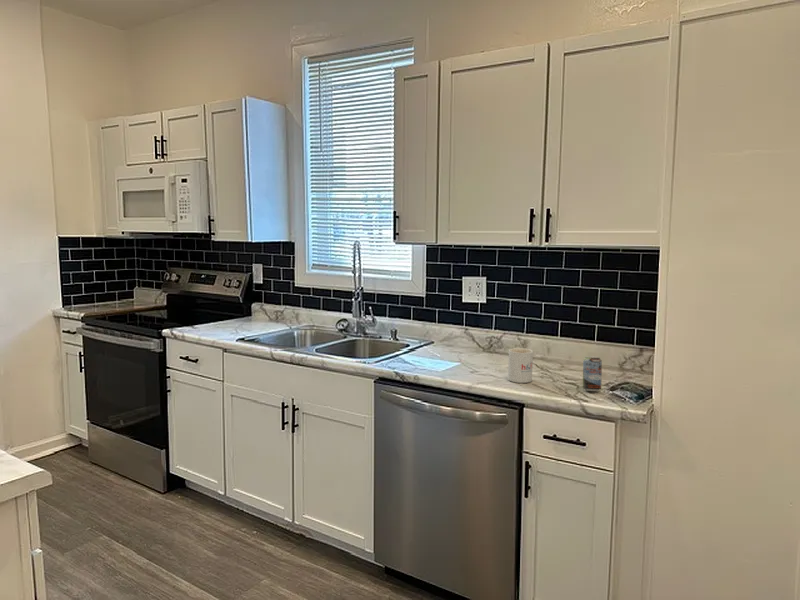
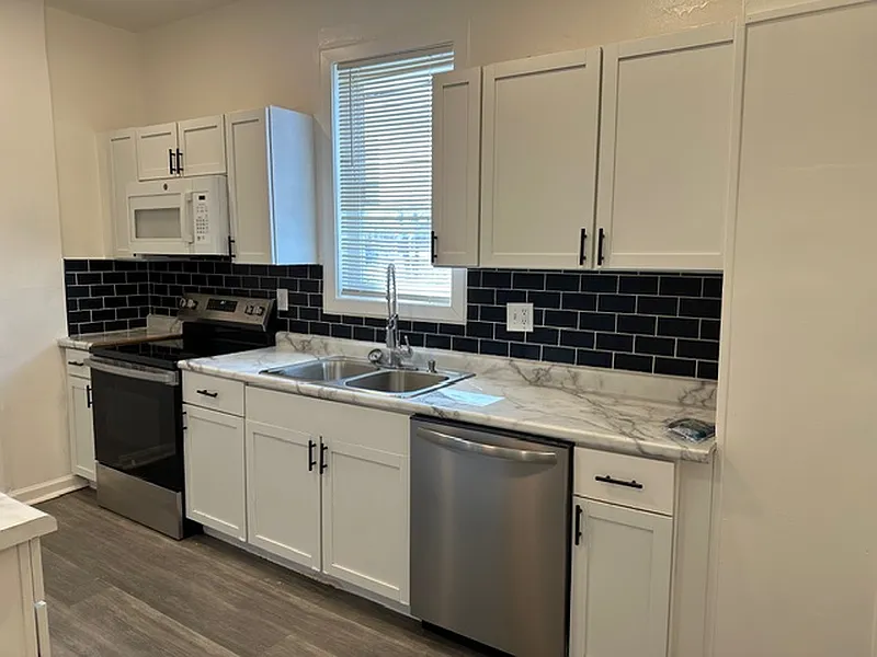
- beverage can (592, 373)
- mug (521, 364)
